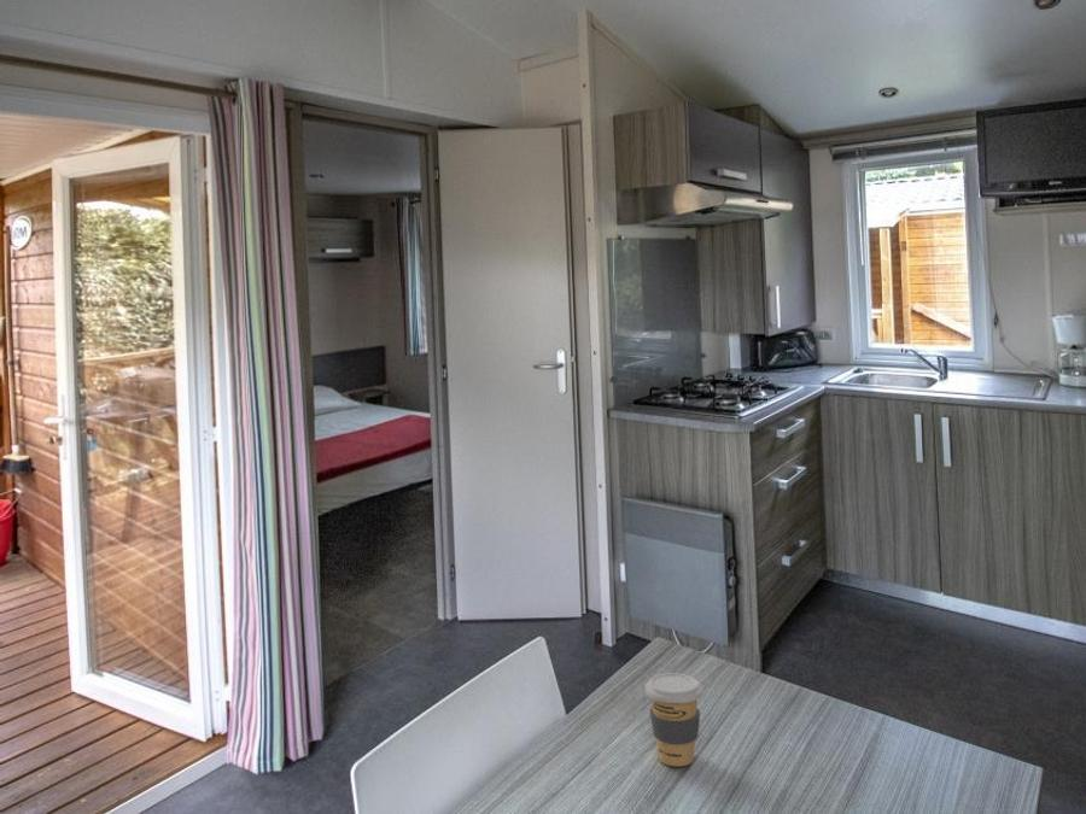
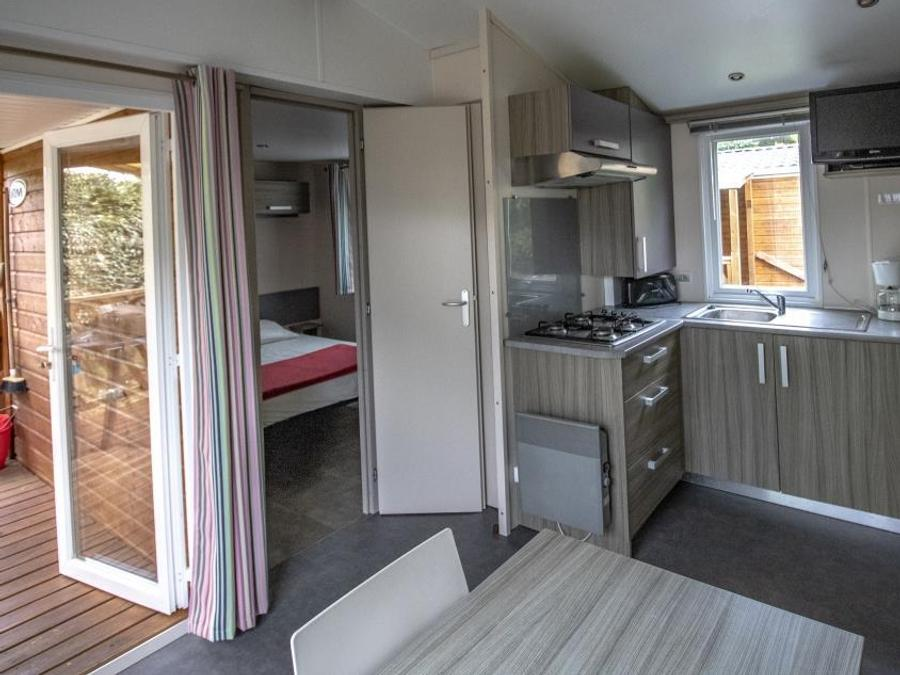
- coffee cup (675, 720)
